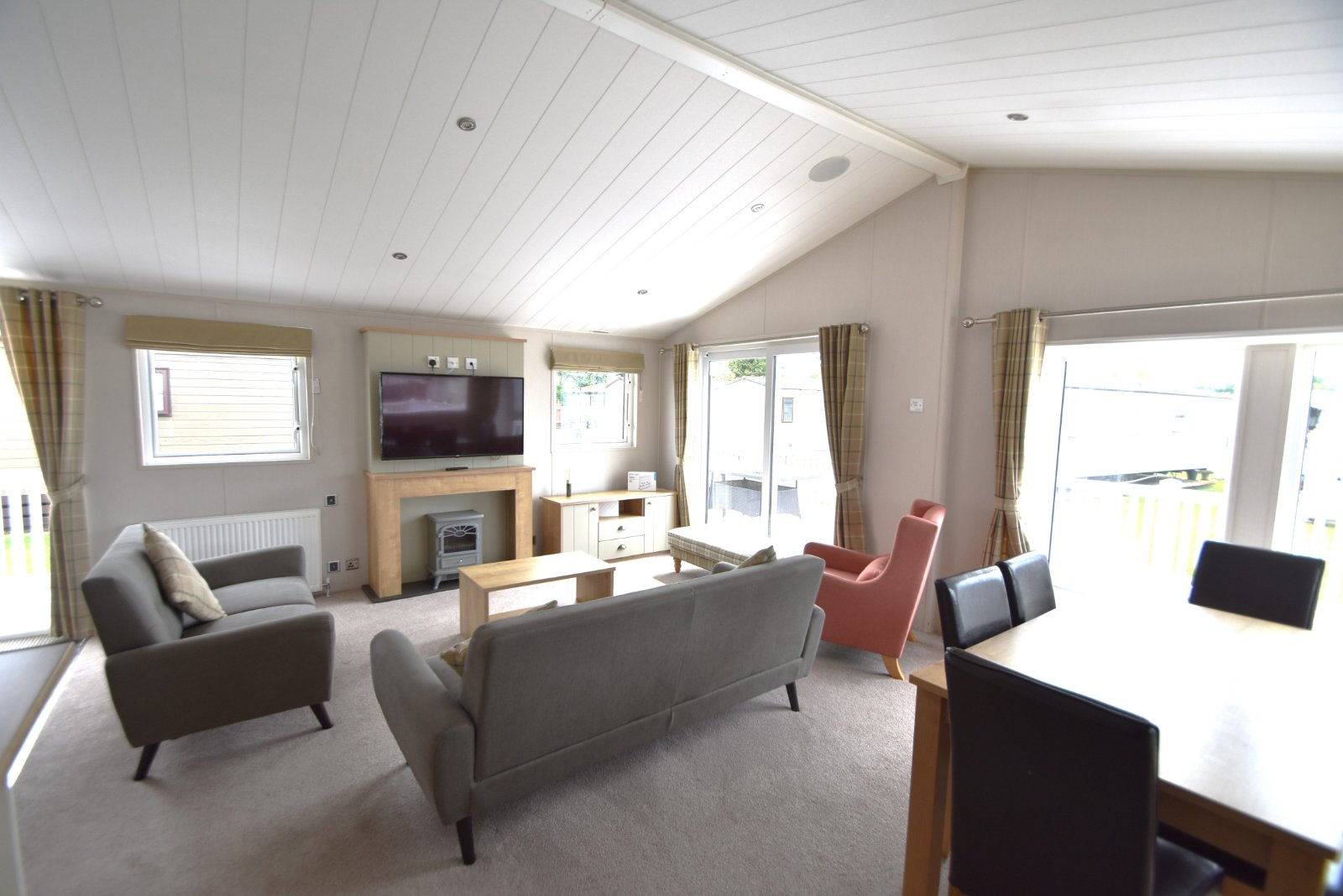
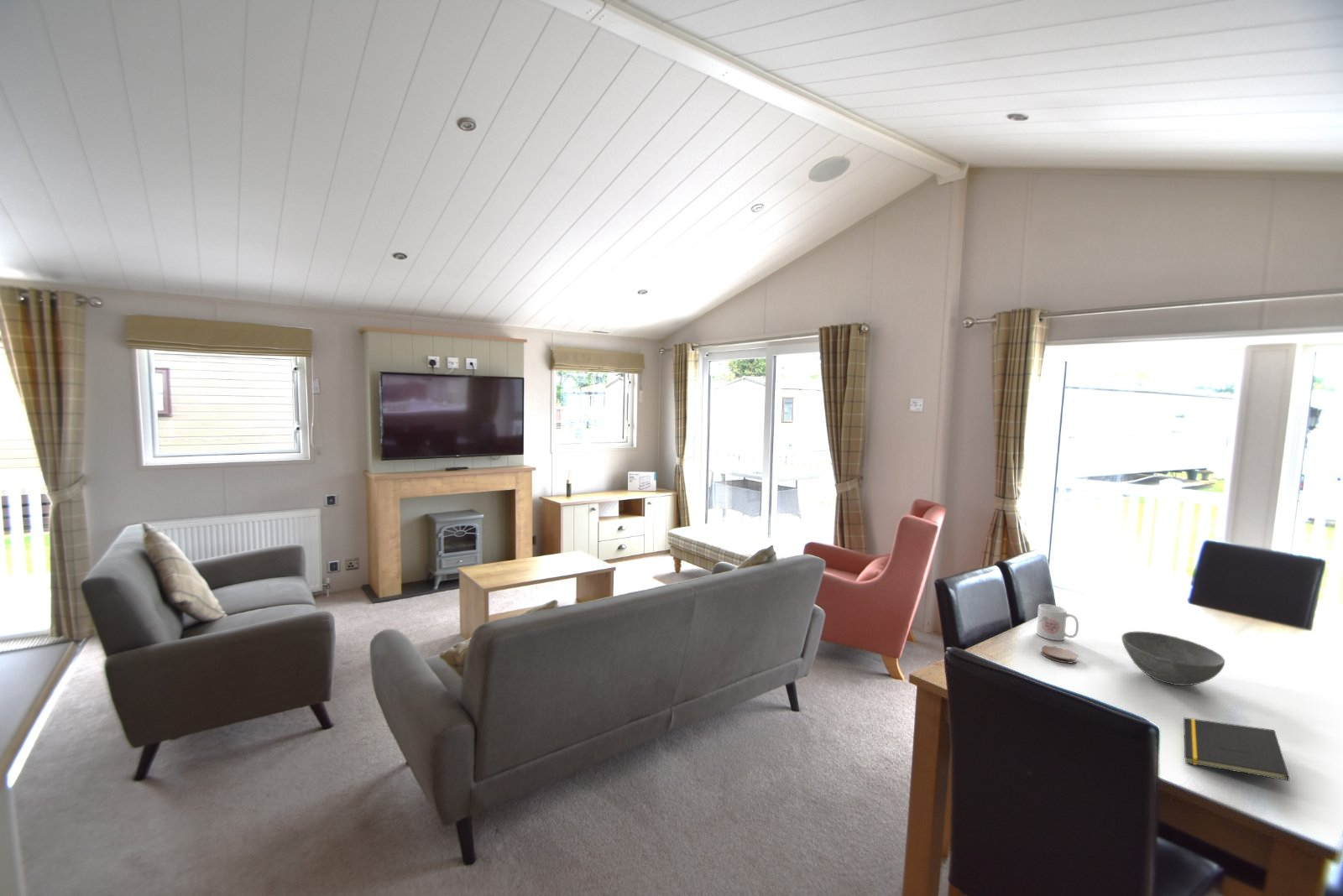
+ notepad (1231, 746)
+ mug (1057, 623)
+ coaster (1058, 654)
+ bowl (1169, 662)
